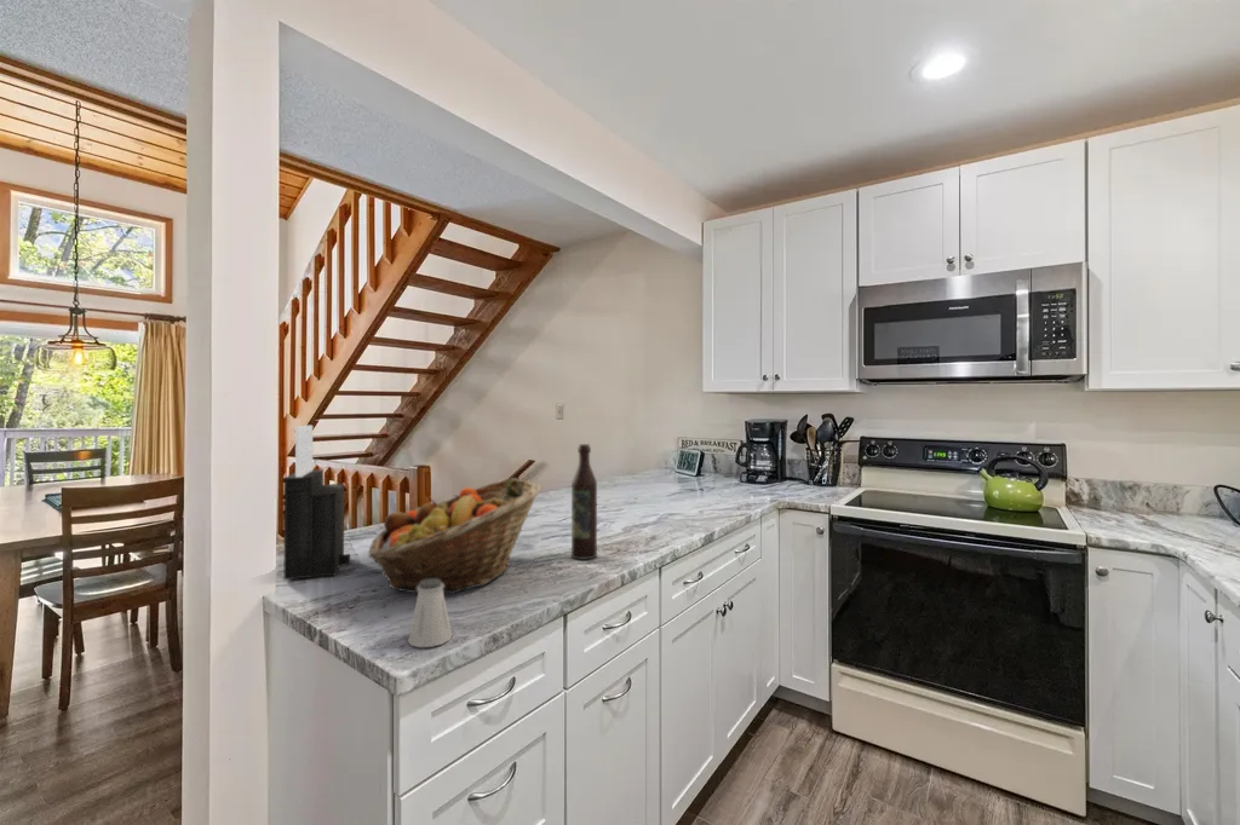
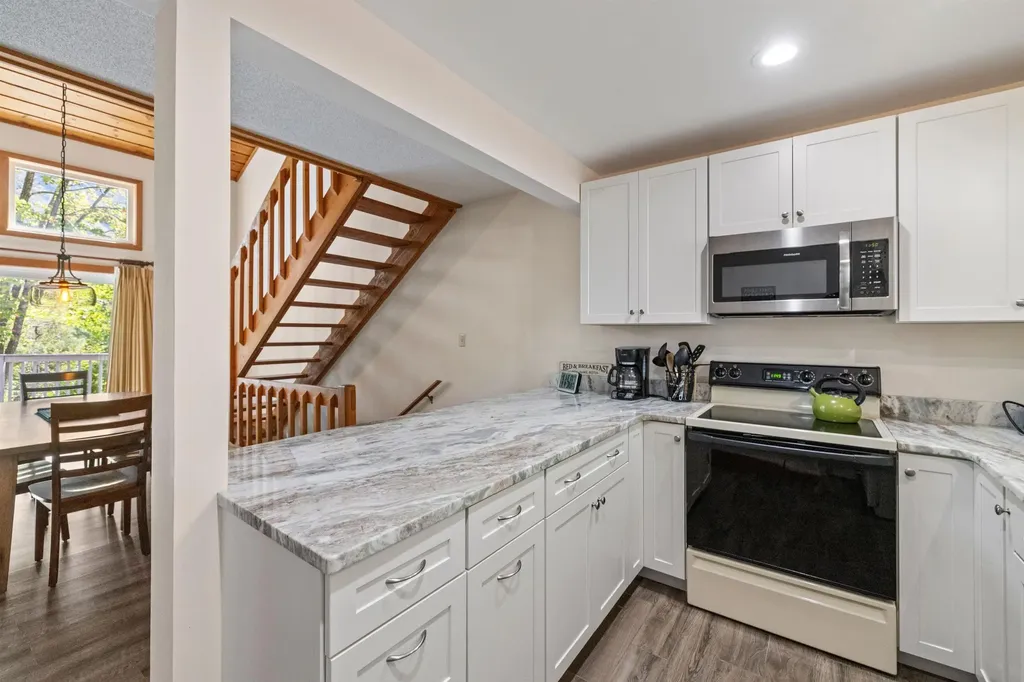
- knife block (321, 496)
- saltshaker (430, 610)
- fruit basket (458, 527)
- wine bottle (584, 500)
